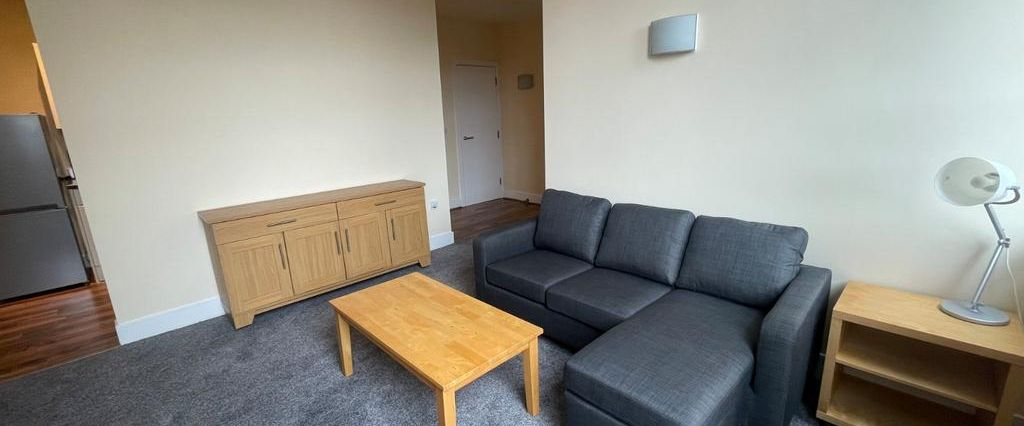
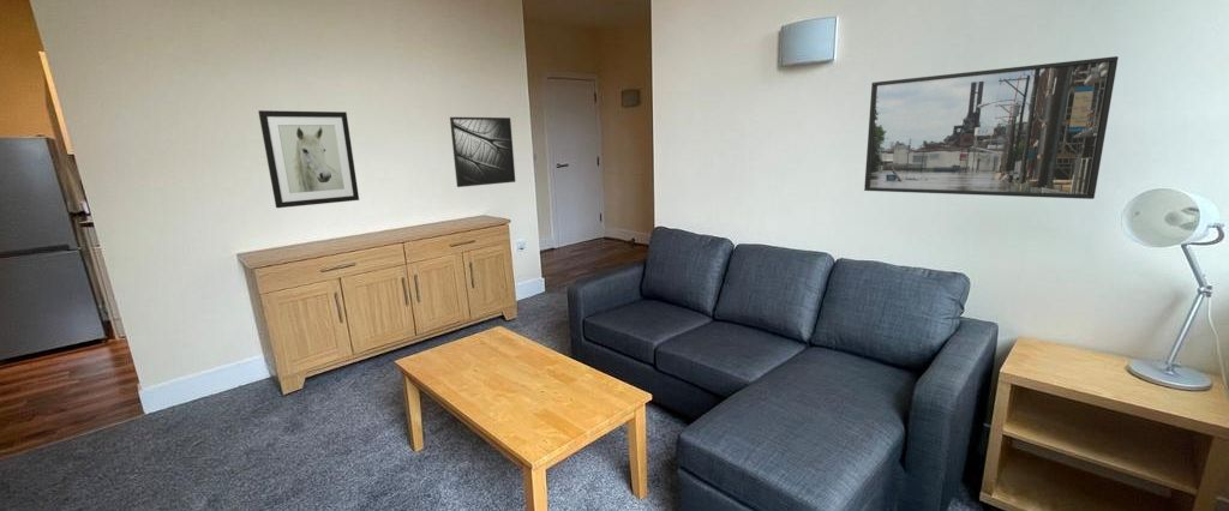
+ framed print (484, 151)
+ wall art (312, 158)
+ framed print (971, 134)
